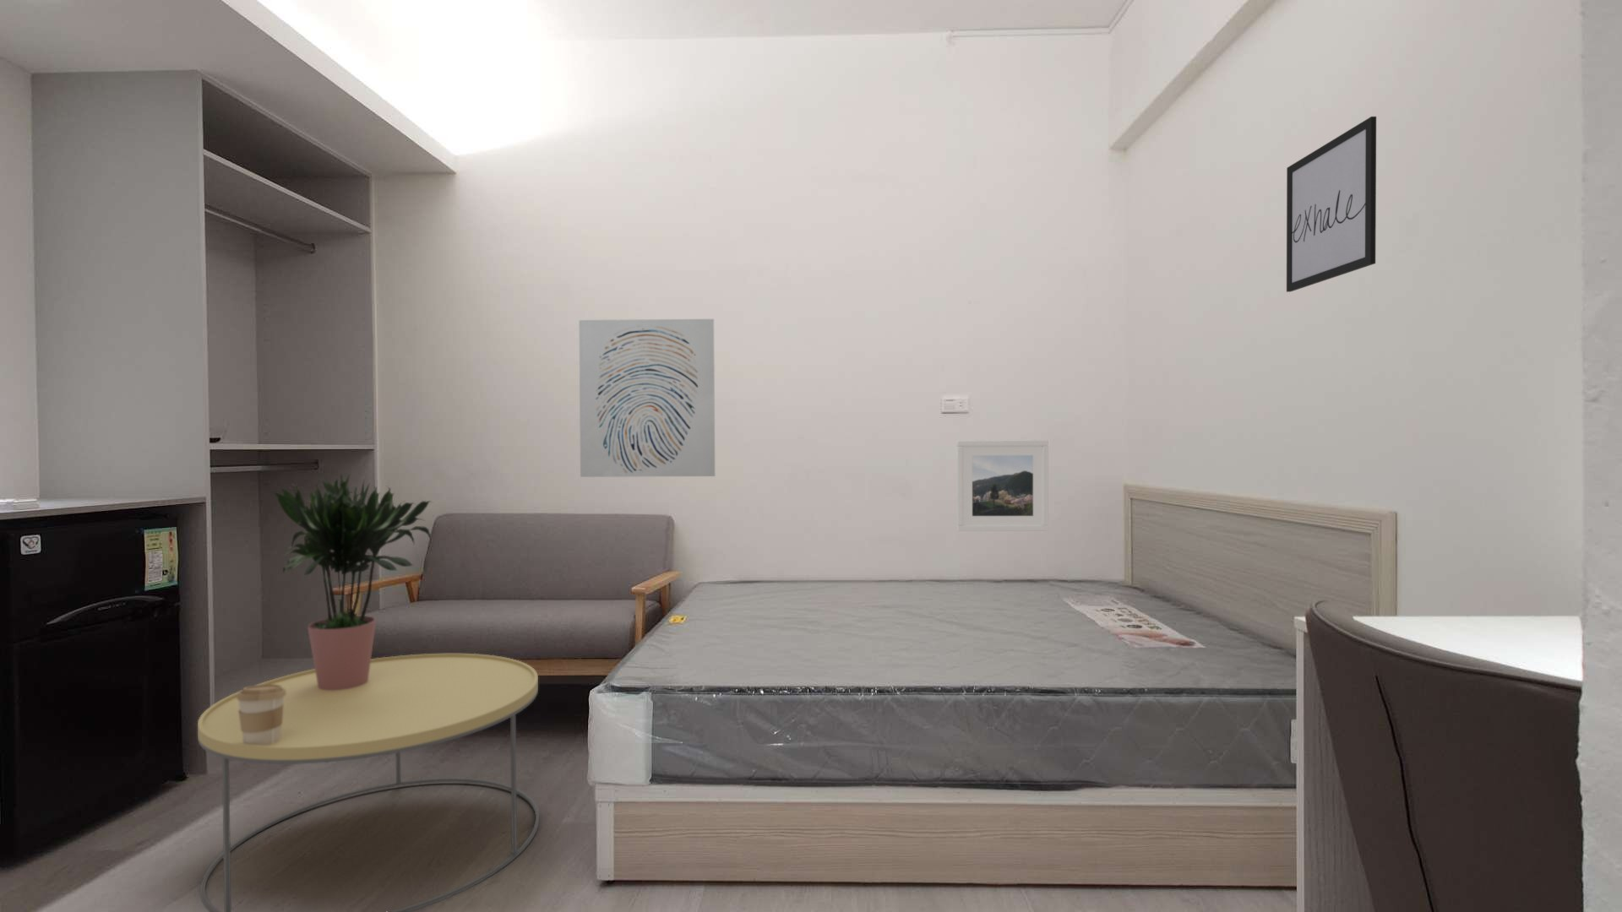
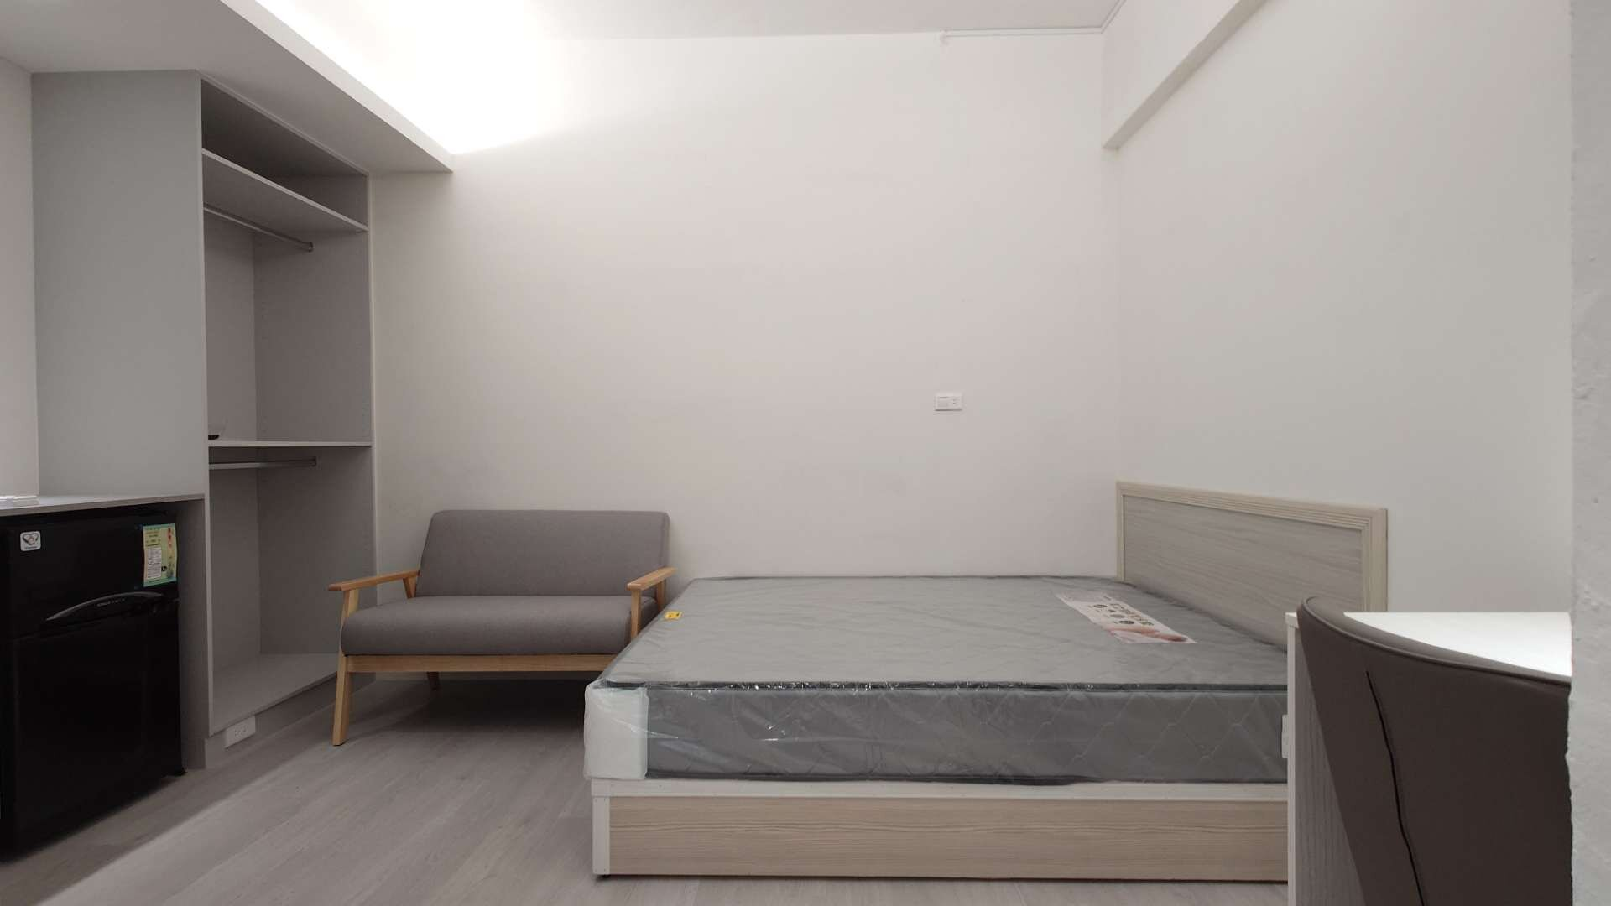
- coffee table (381, 755)
- potted plant (361, 573)
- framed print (1001, 486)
- wall art (647, 398)
- coffee cup (262, 708)
- wall art (1327, 212)
